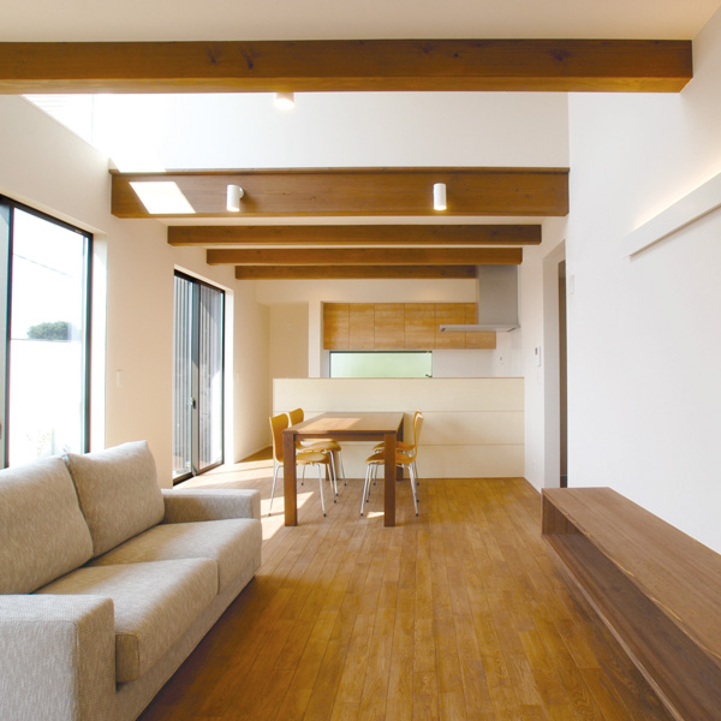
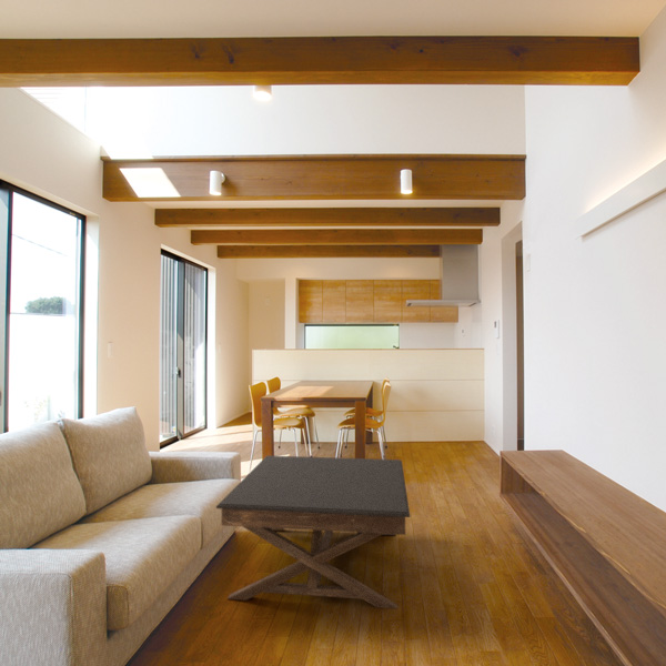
+ coffee table (323, 519)
